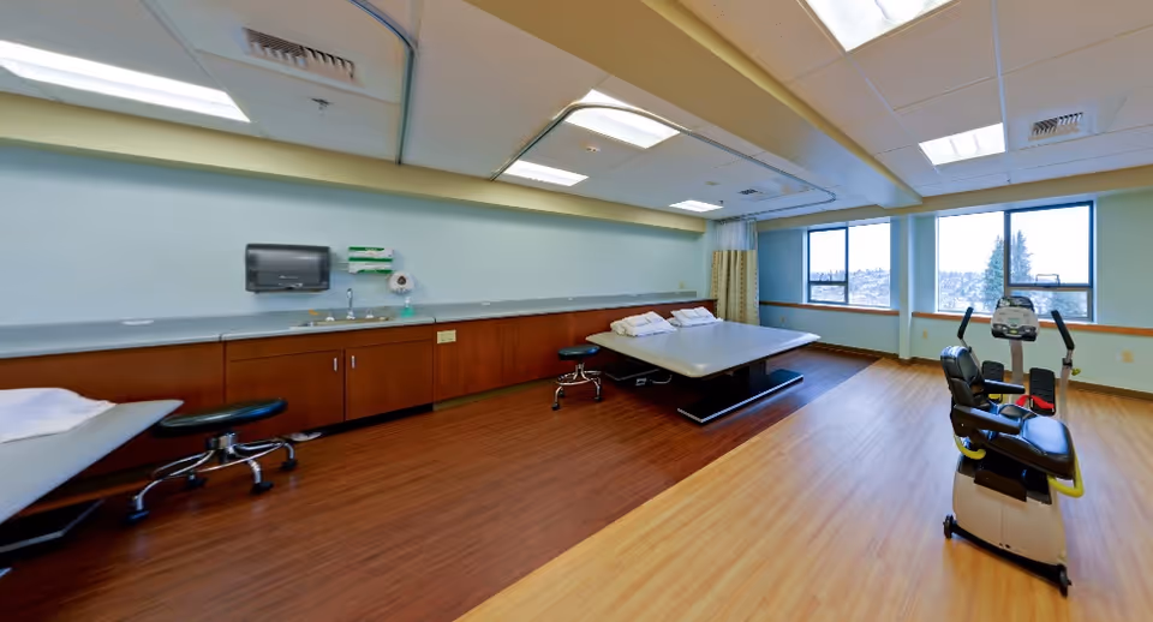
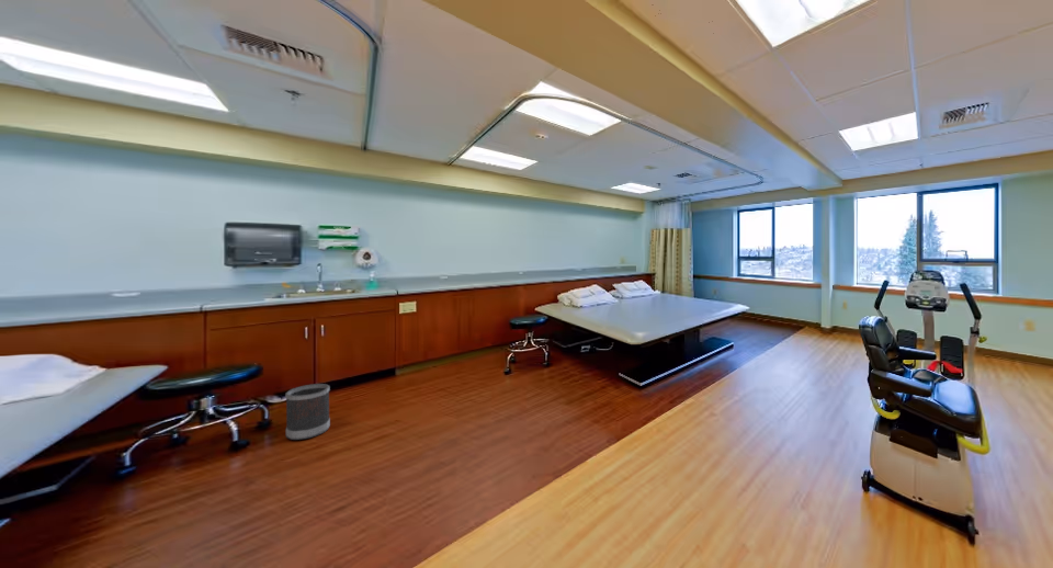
+ wastebasket (308, 410)
